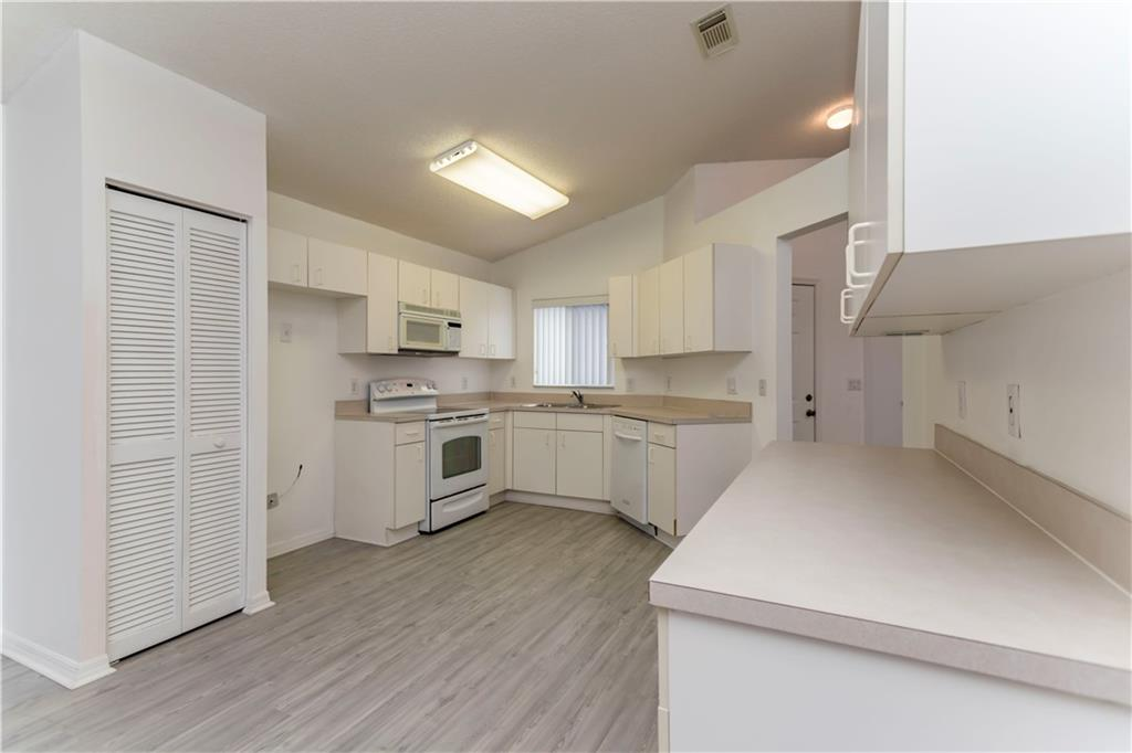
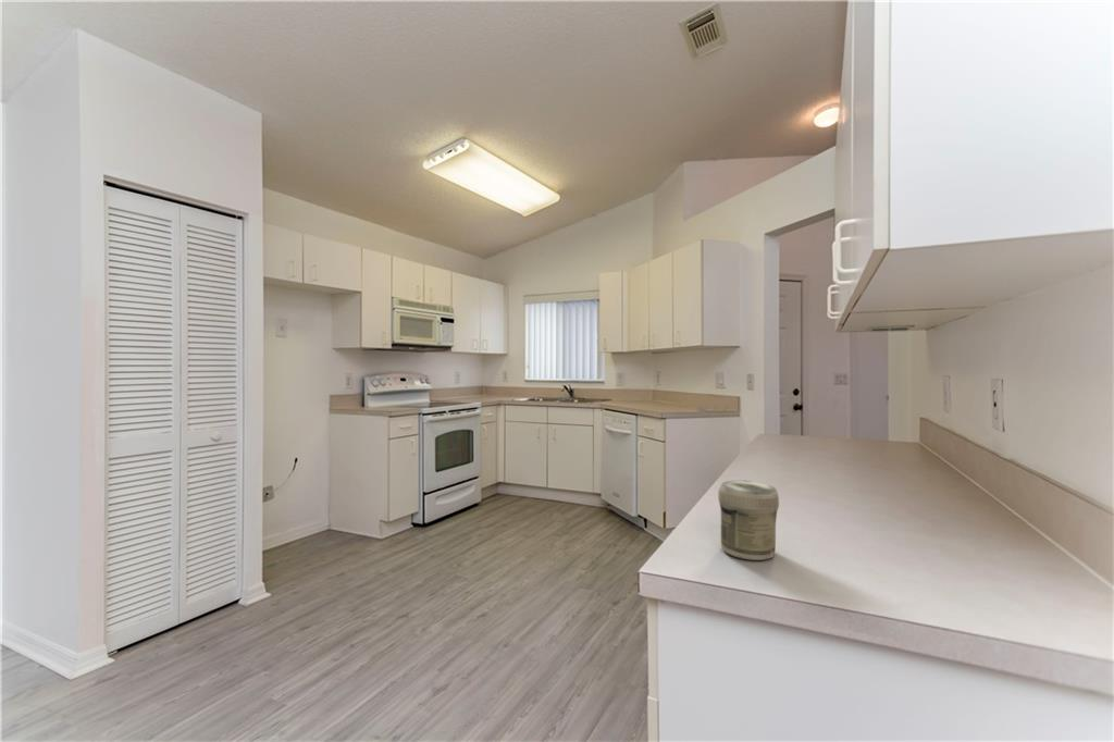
+ jar (747, 518)
